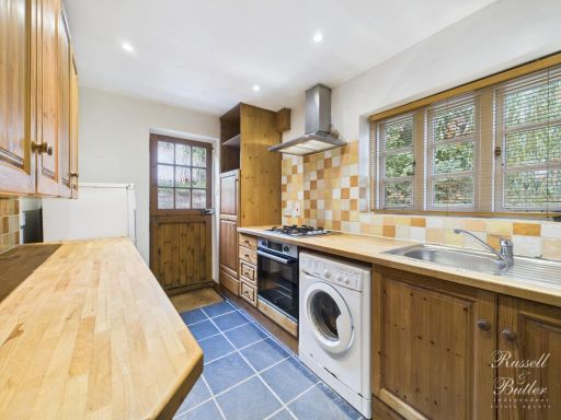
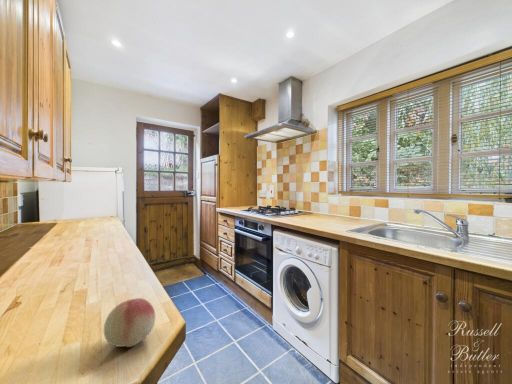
+ fruit (130, 321)
